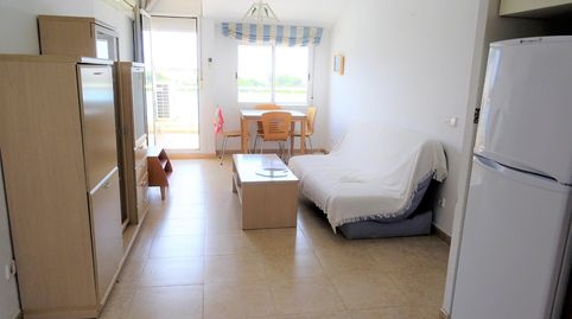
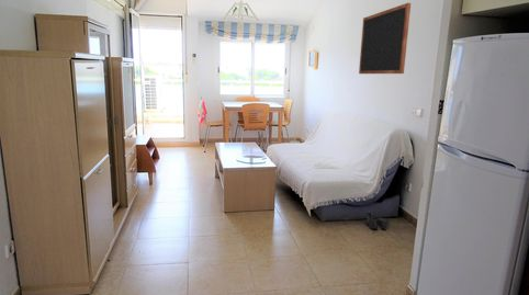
+ boots (380, 219)
+ chalkboard (381, 43)
